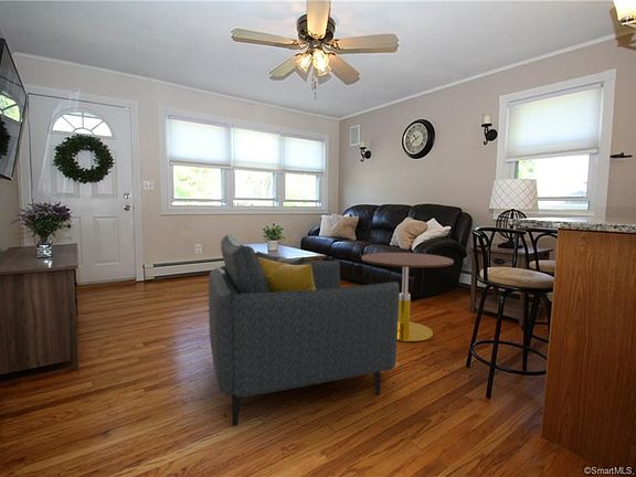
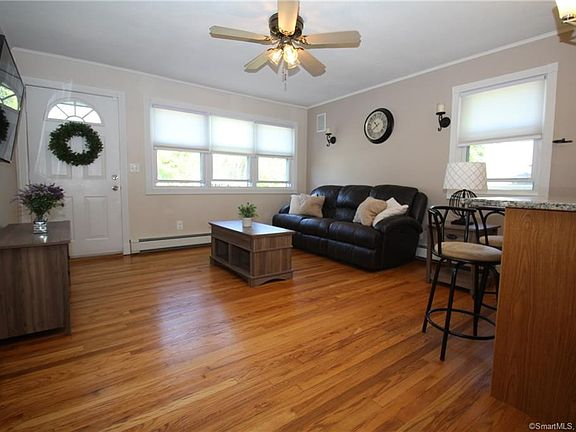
- armchair (294, 307)
- side table (404, 294)
